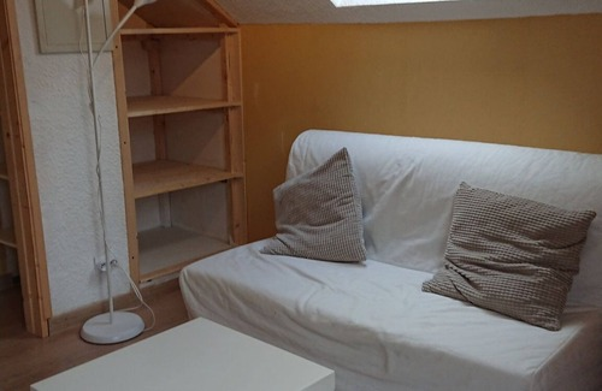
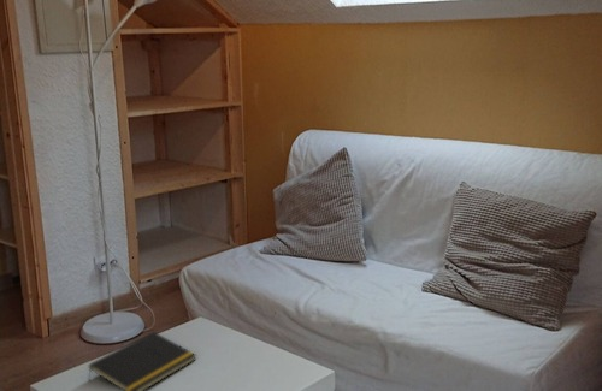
+ notepad (143, 361)
